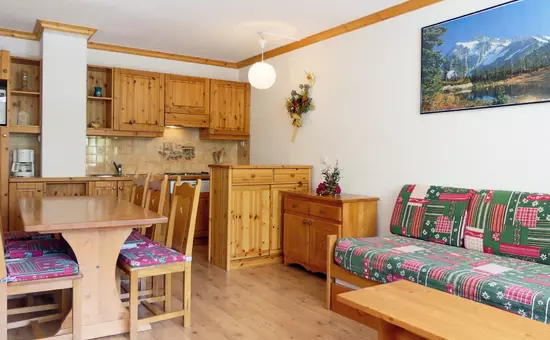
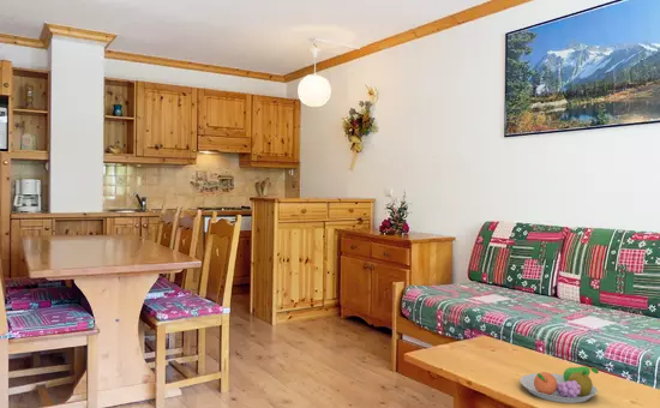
+ fruit bowl (560, 378)
